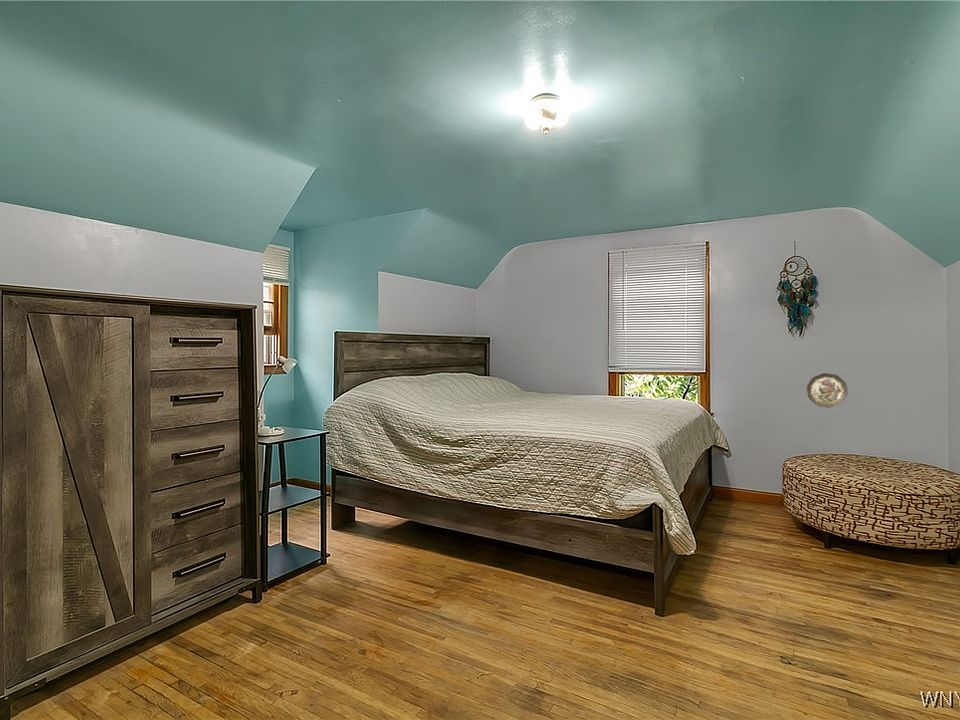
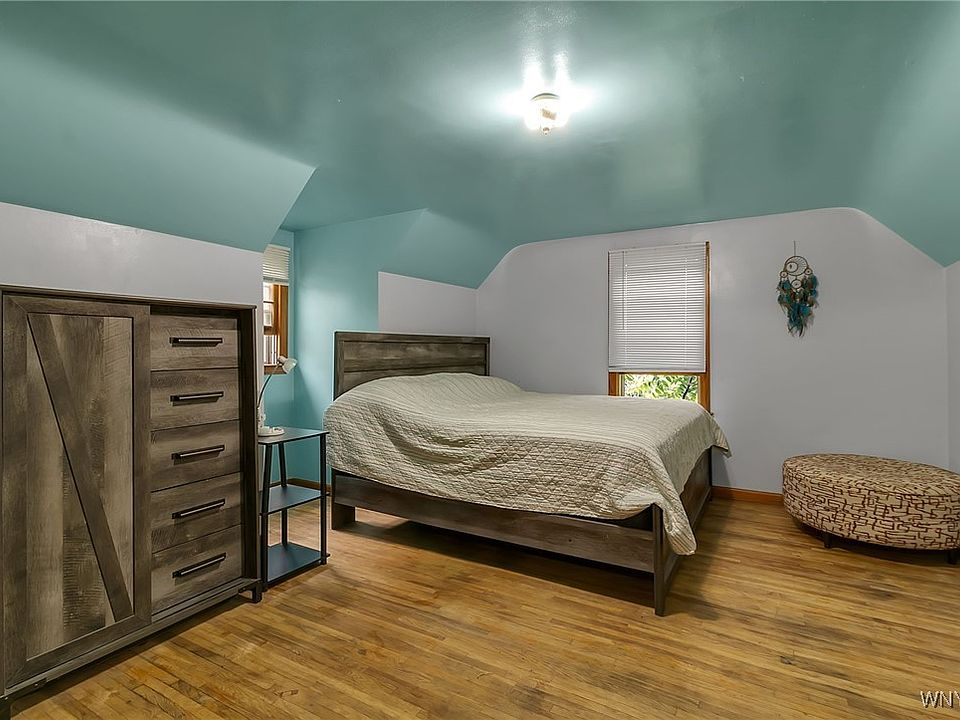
- decorative plate (826, 390)
